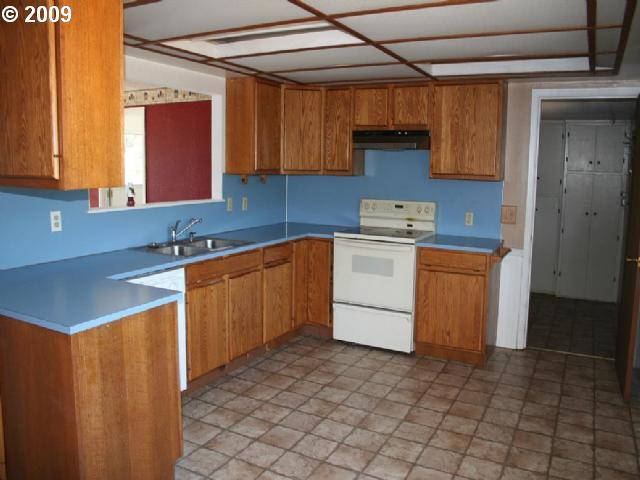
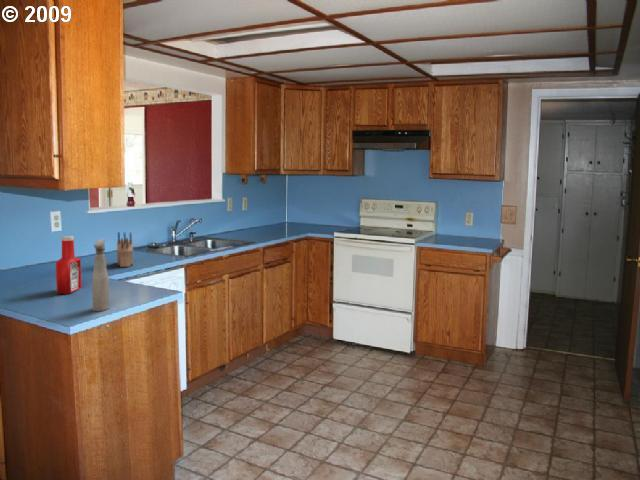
+ spray bottle (100, 274)
+ soap bottle (68, 263)
+ knife block (125, 247)
